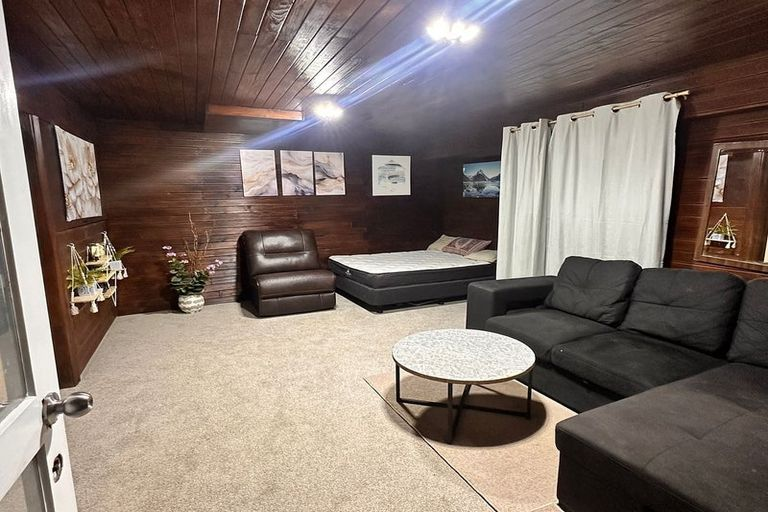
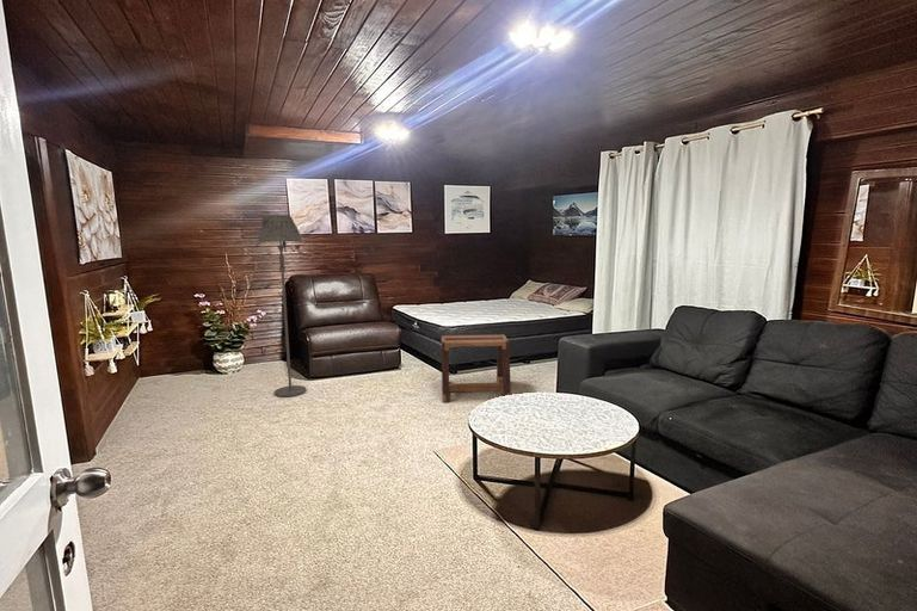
+ stool (474, 383)
+ floor lamp (284, 306)
